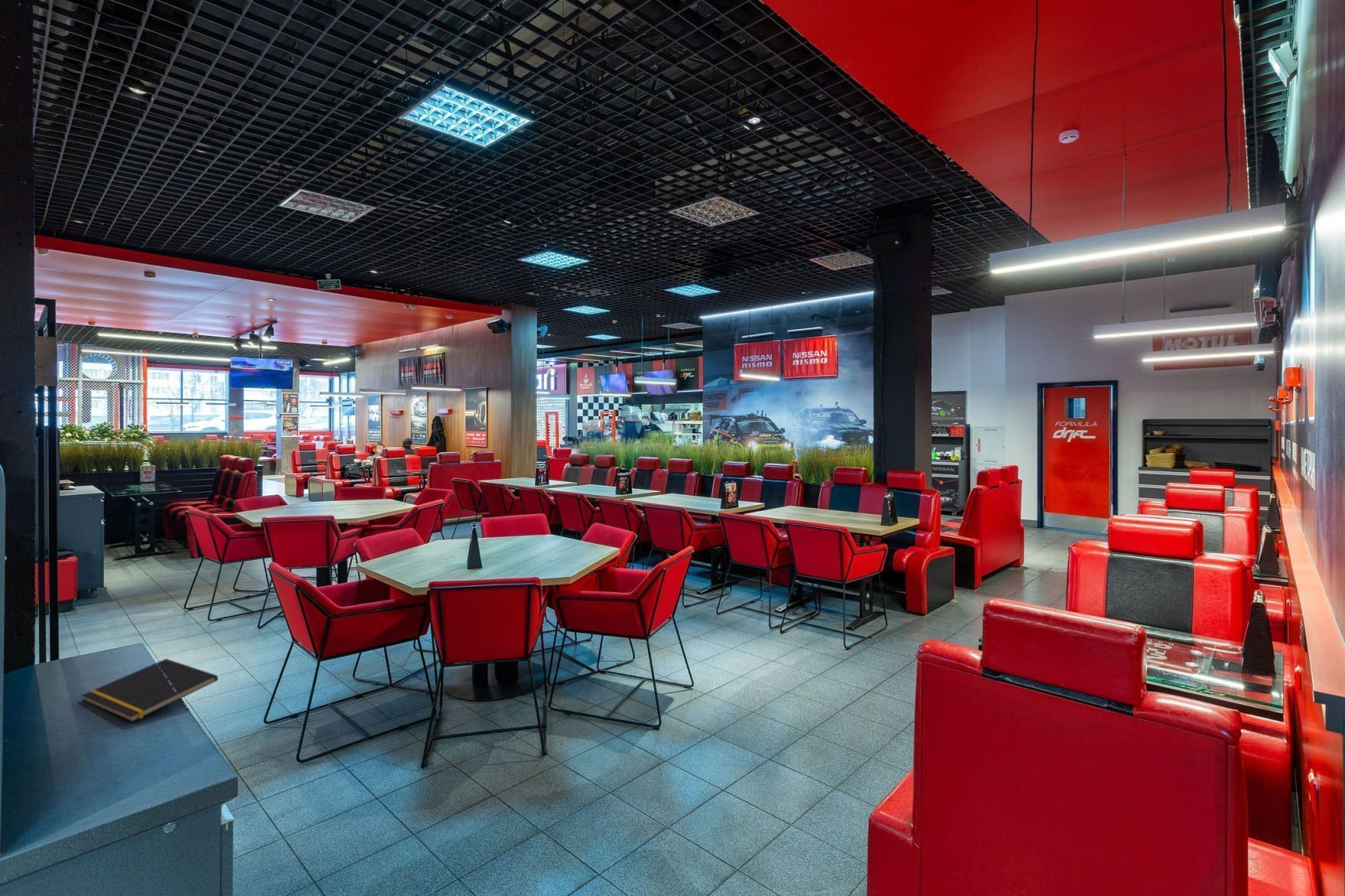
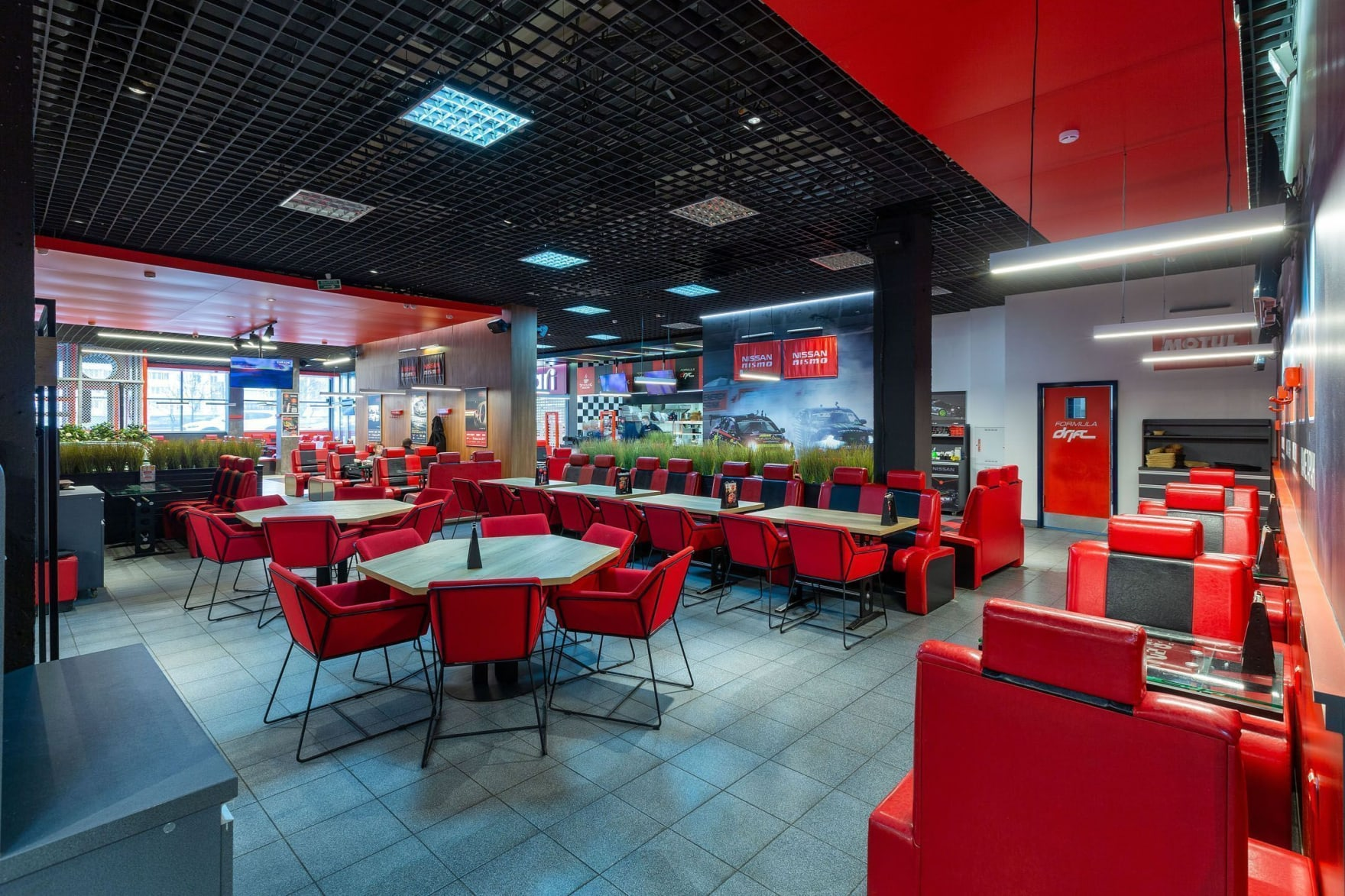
- notepad (151, 687)
